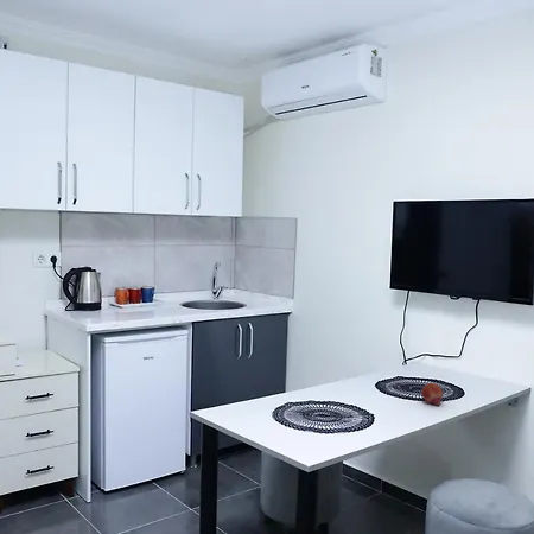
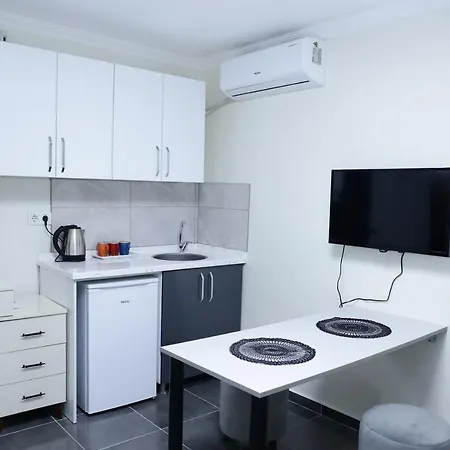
- fruit (432, 393)
